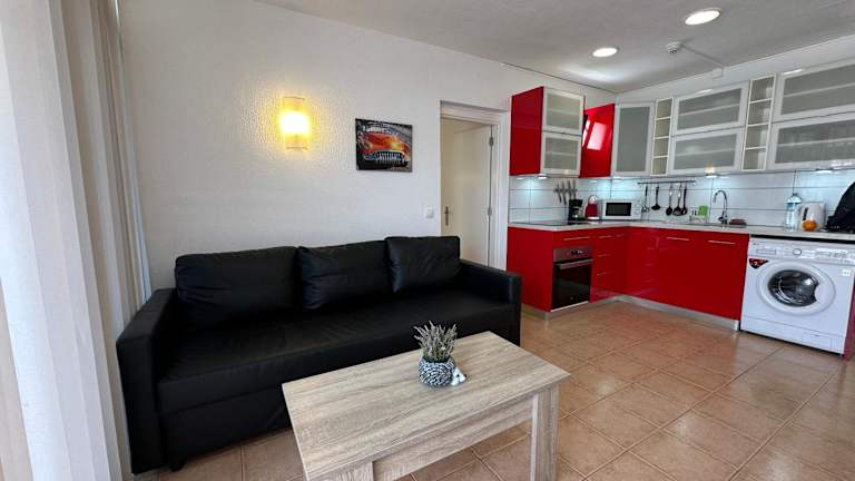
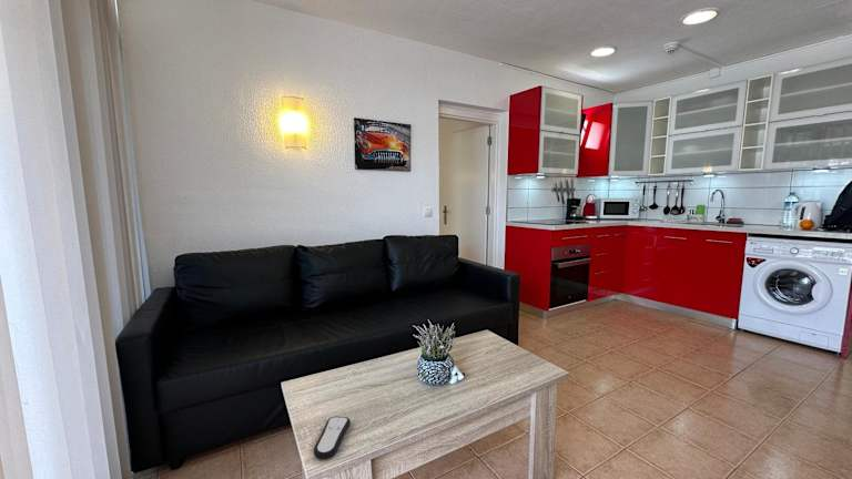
+ remote control (332, 436)
